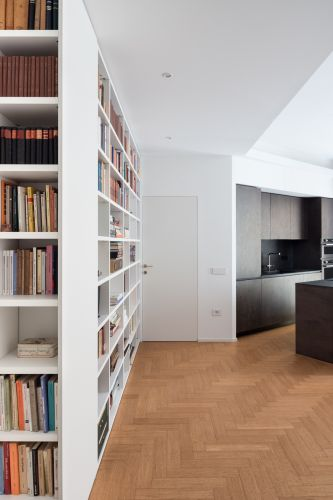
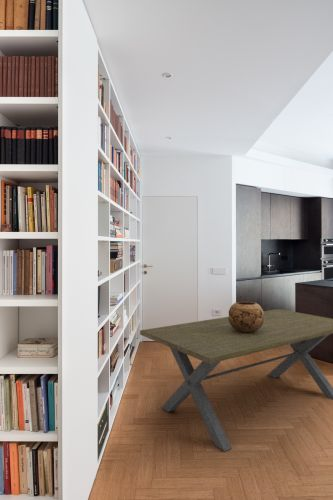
+ decorative bowl (246, 316)
+ dining table (253, 365)
